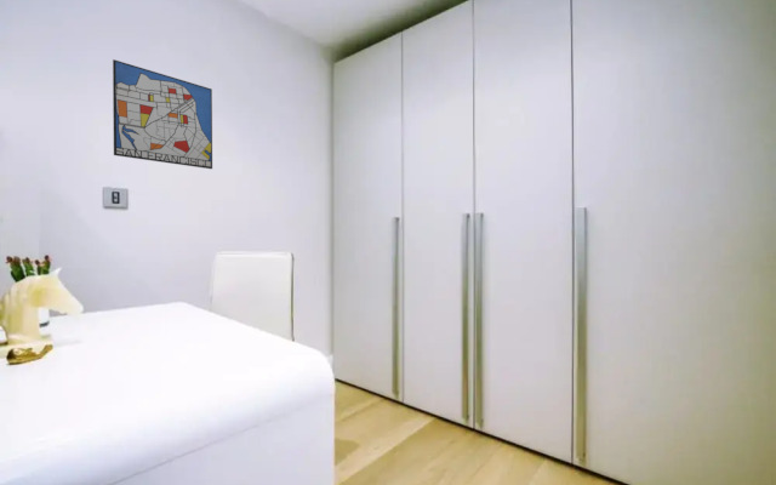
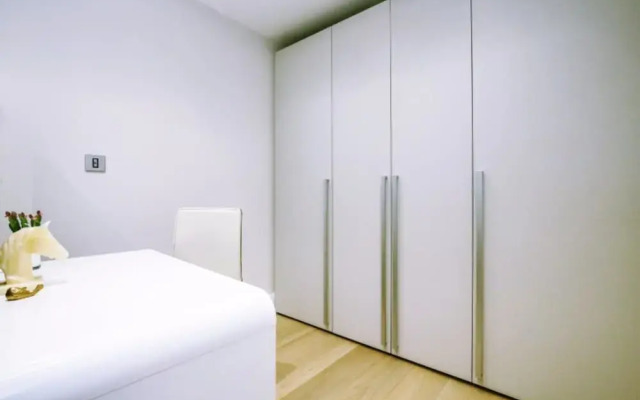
- wall art (166, 119)
